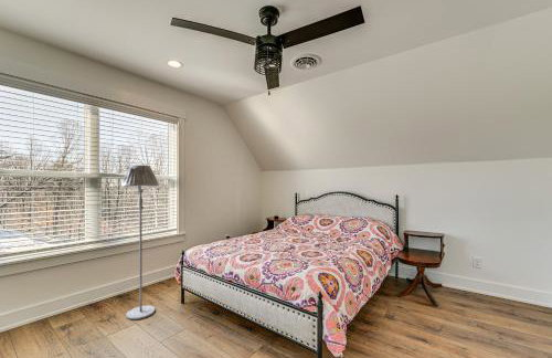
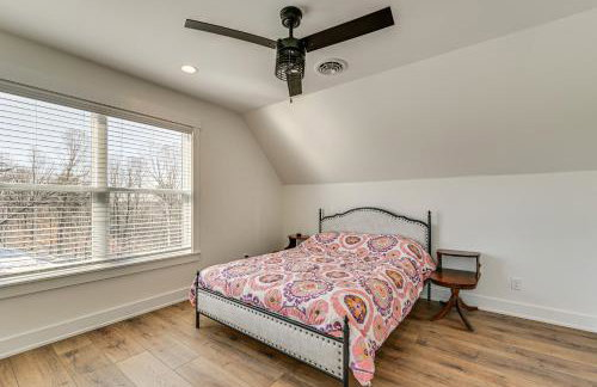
- floor lamp (140, 238)
